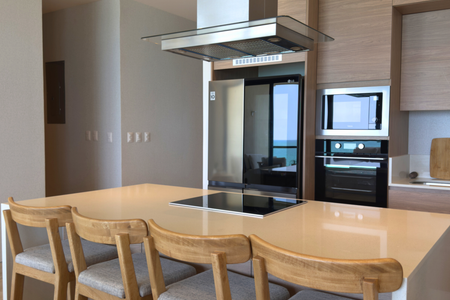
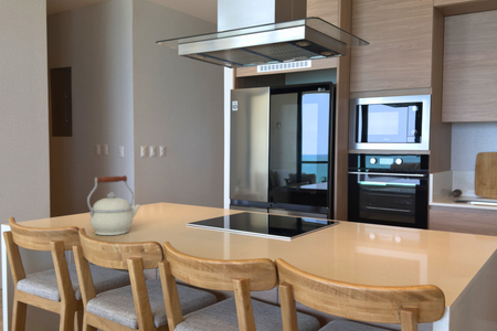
+ kettle (115, 203)
